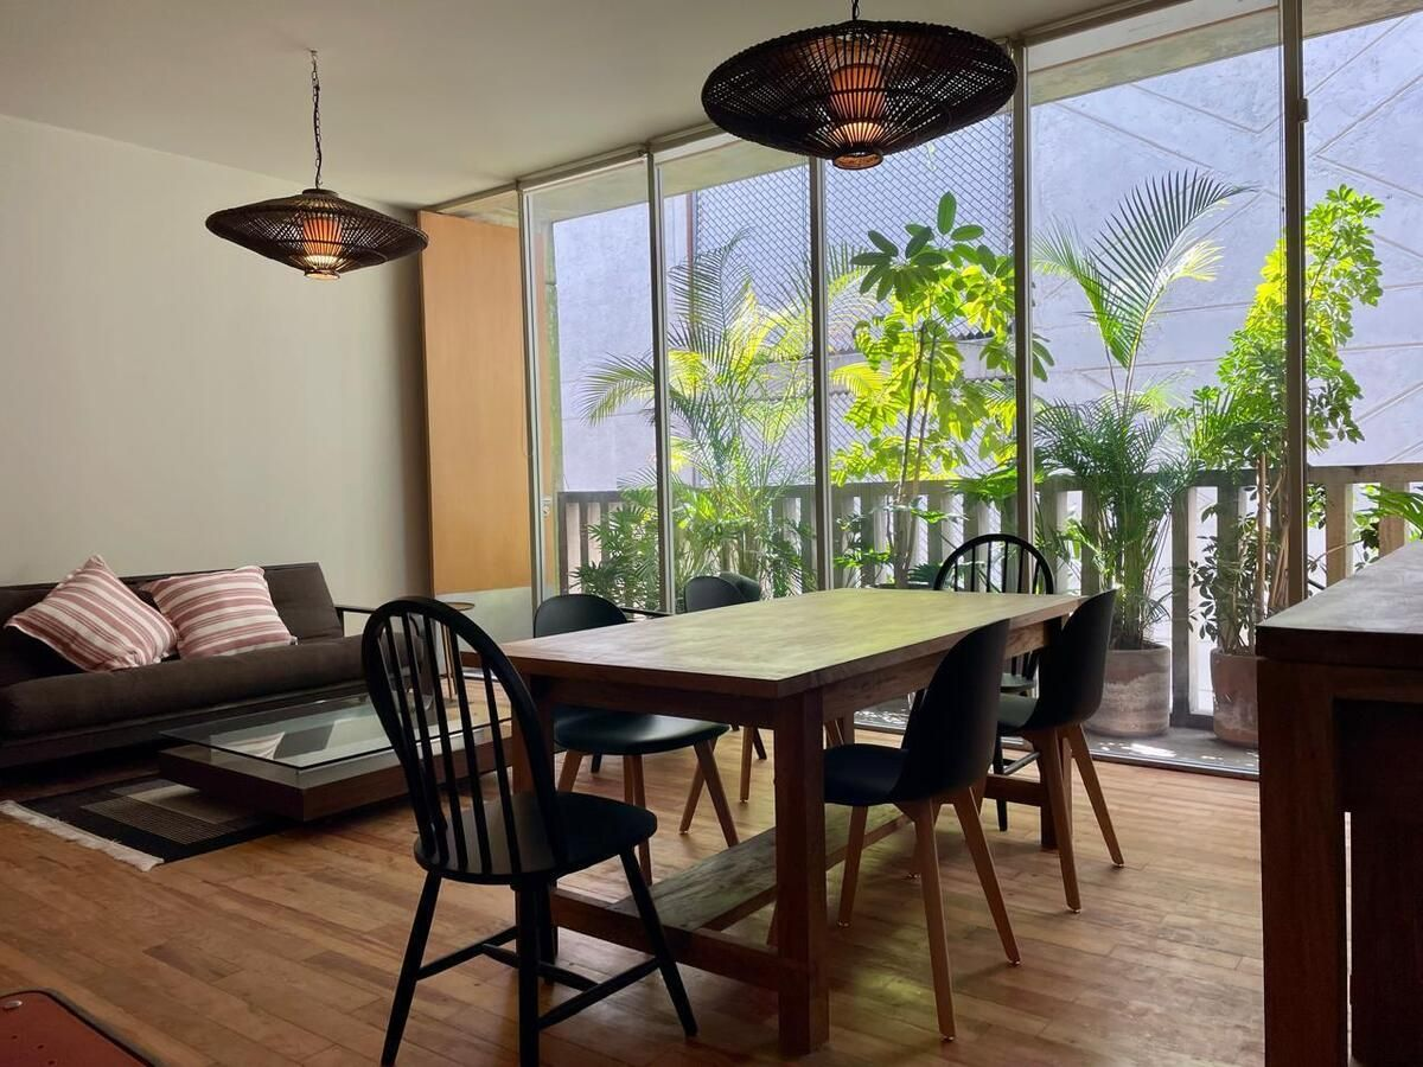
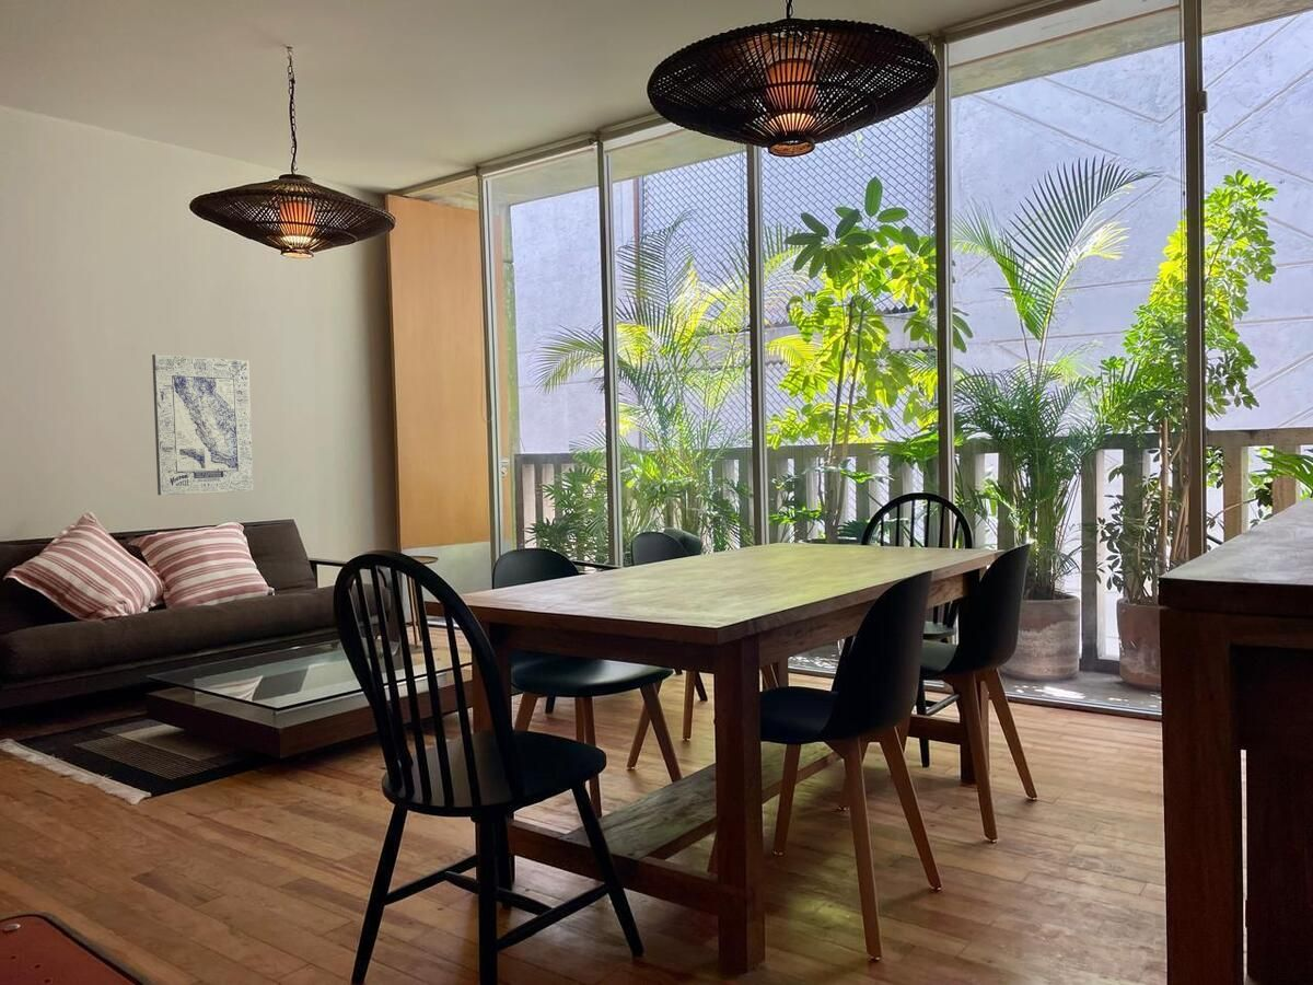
+ wall art (205, 425)
